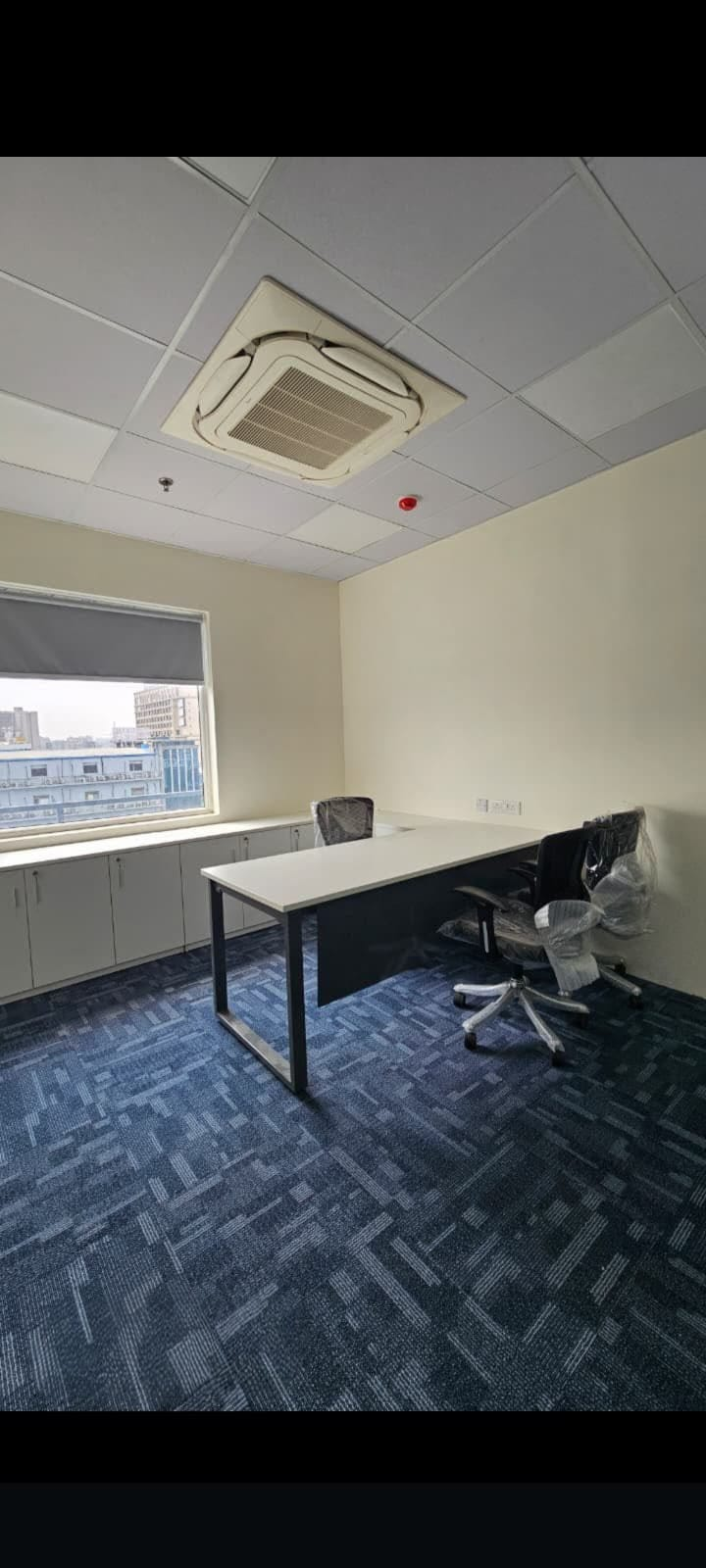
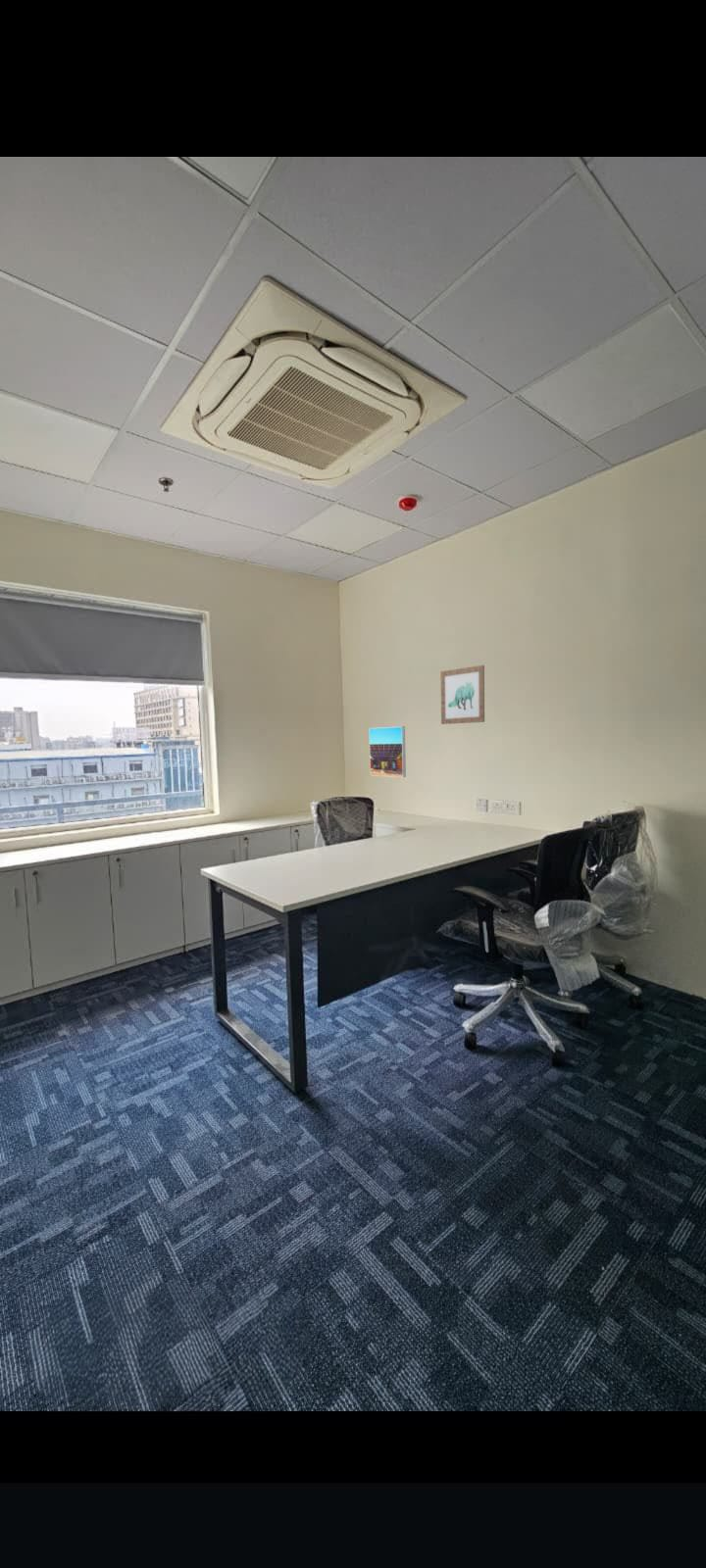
+ wall art (462, 696)
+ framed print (386, 752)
